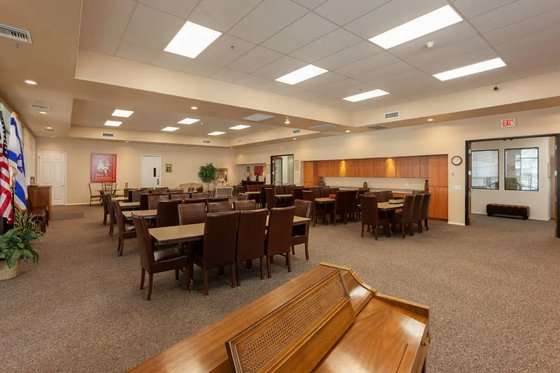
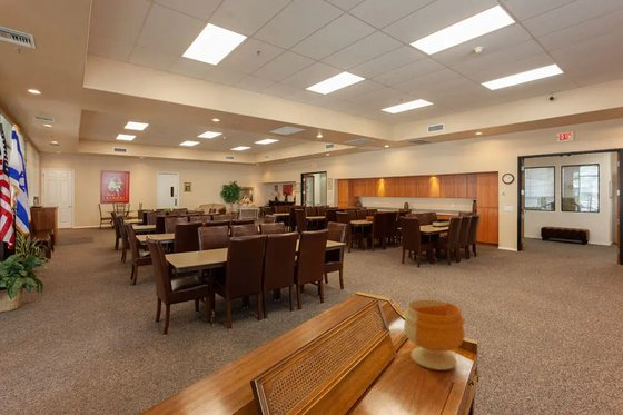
+ footed bowl (433, 333)
